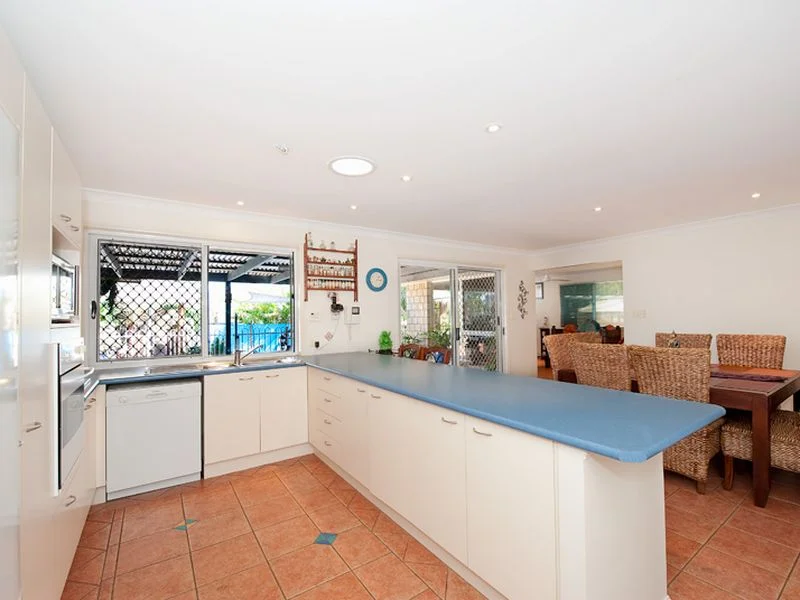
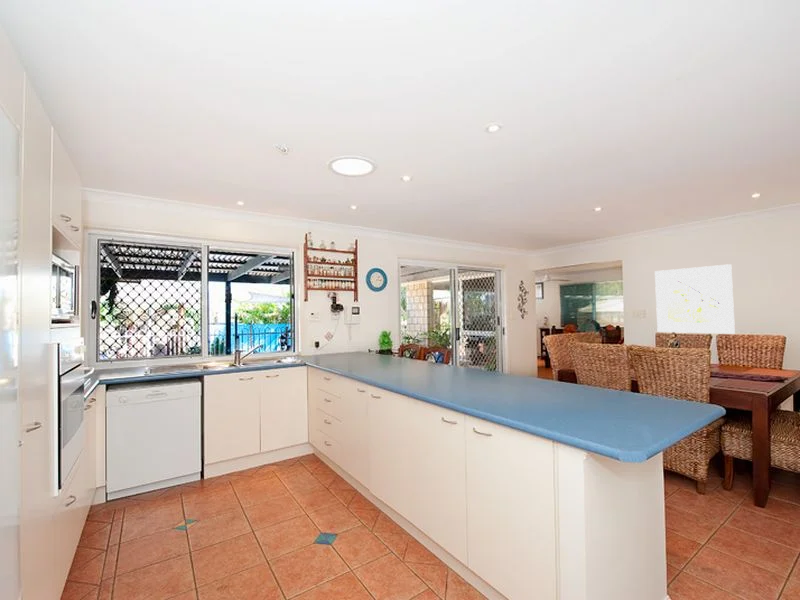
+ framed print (691, 300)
